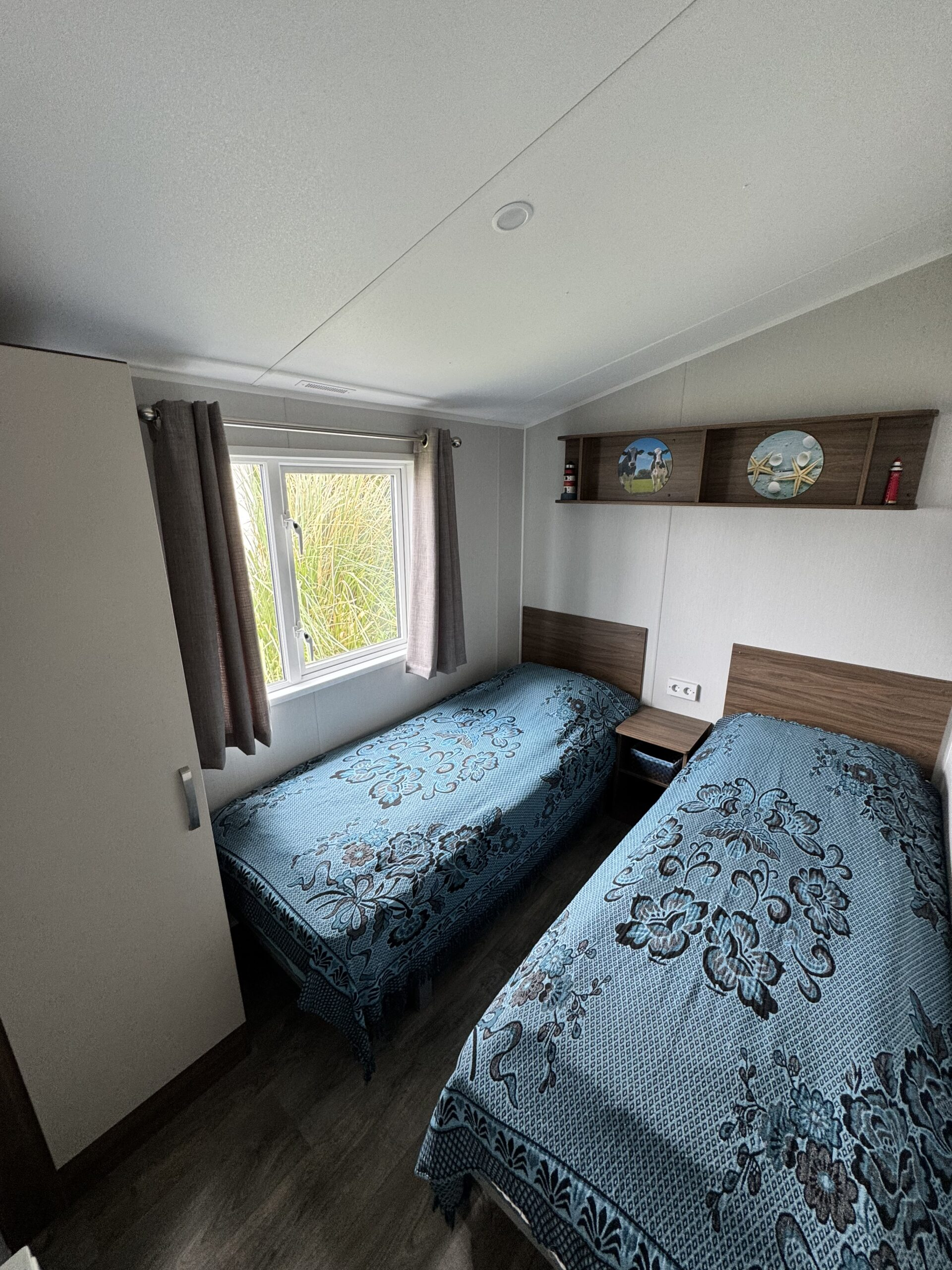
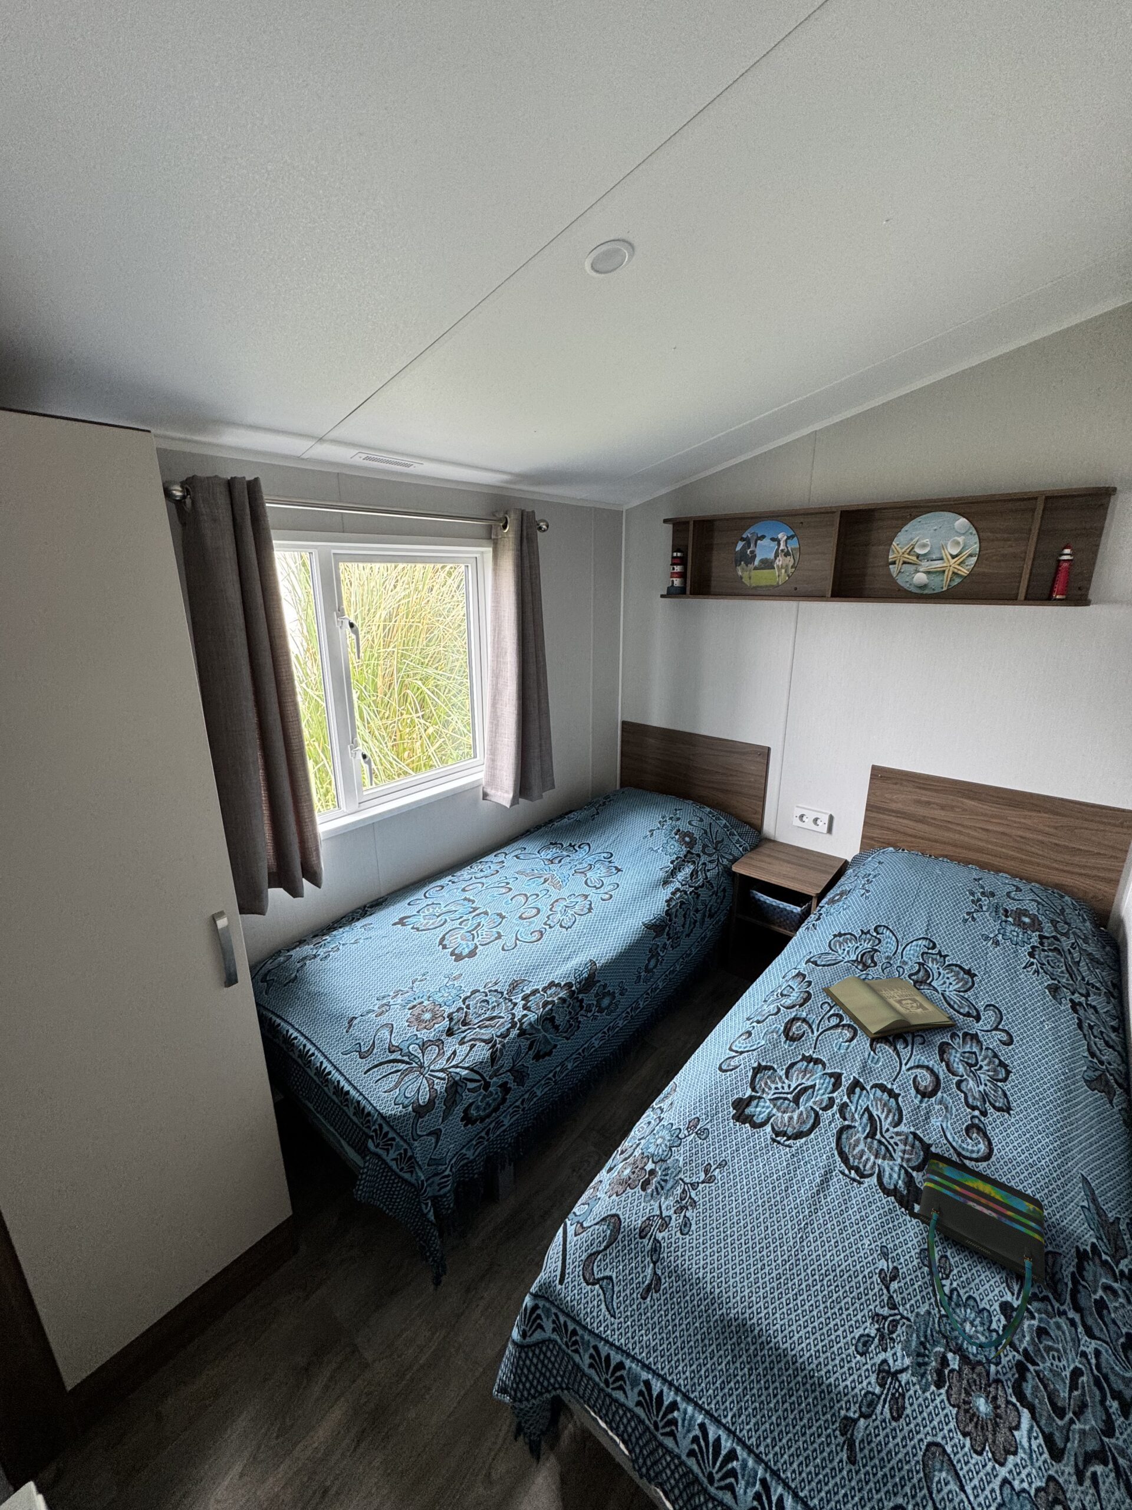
+ hardback book (888, 1000)
+ tote bag (976, 1251)
